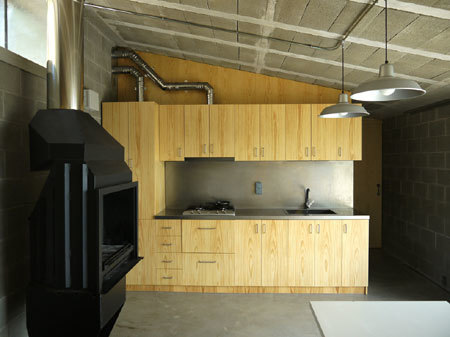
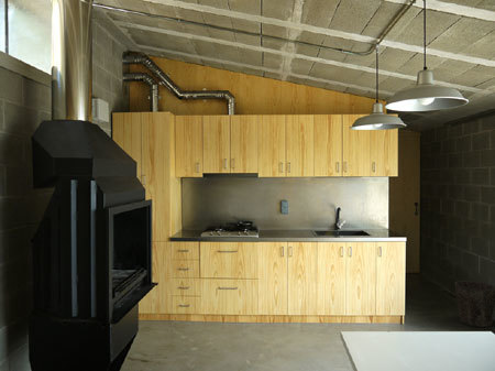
+ waste bin (474, 303)
